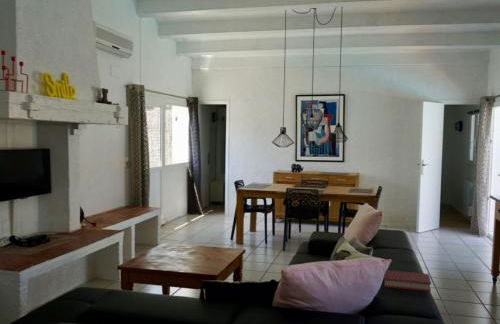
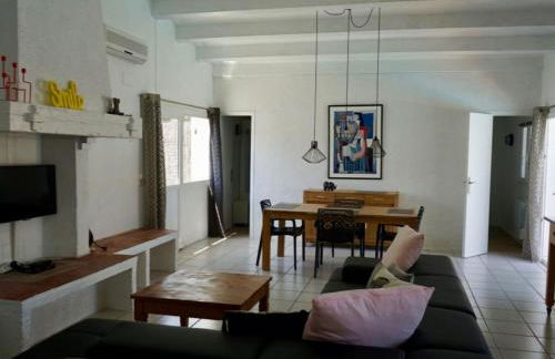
- hardback book (406, 280)
